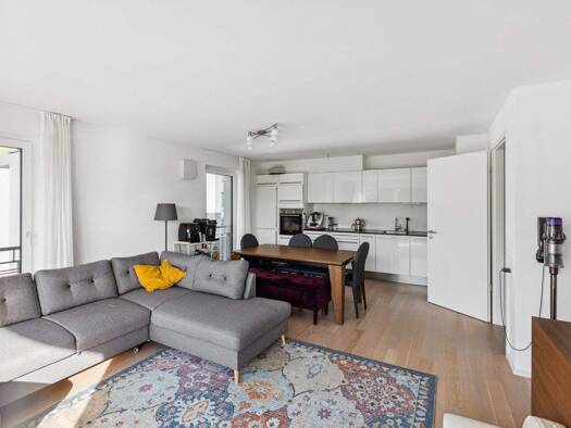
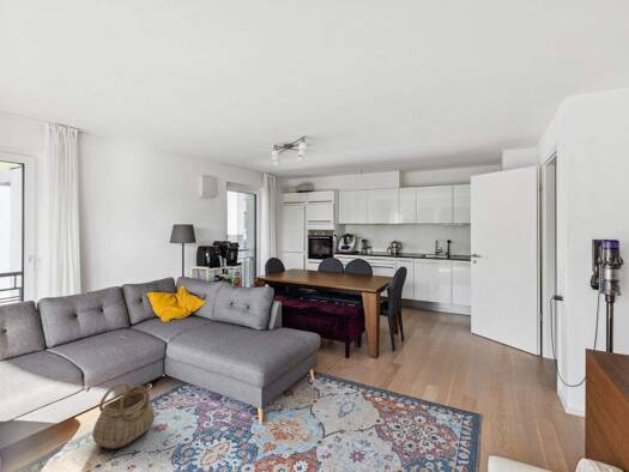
+ basket (125, 410)
